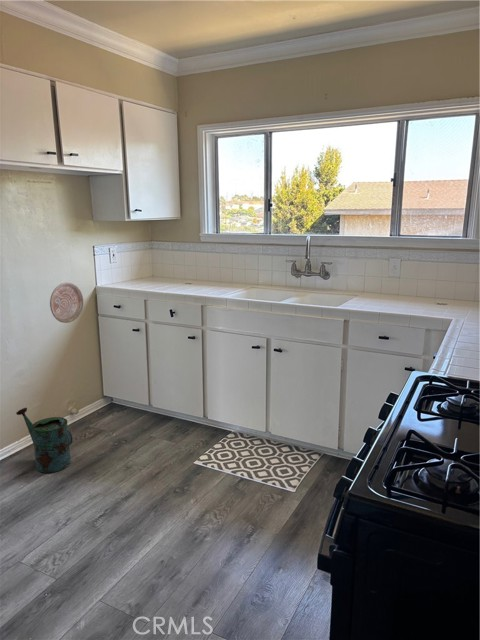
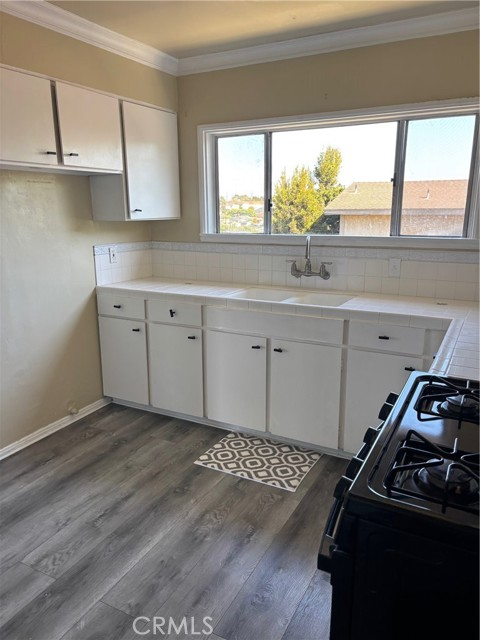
- decorative plate (66, 302)
- watering can (45, 438)
